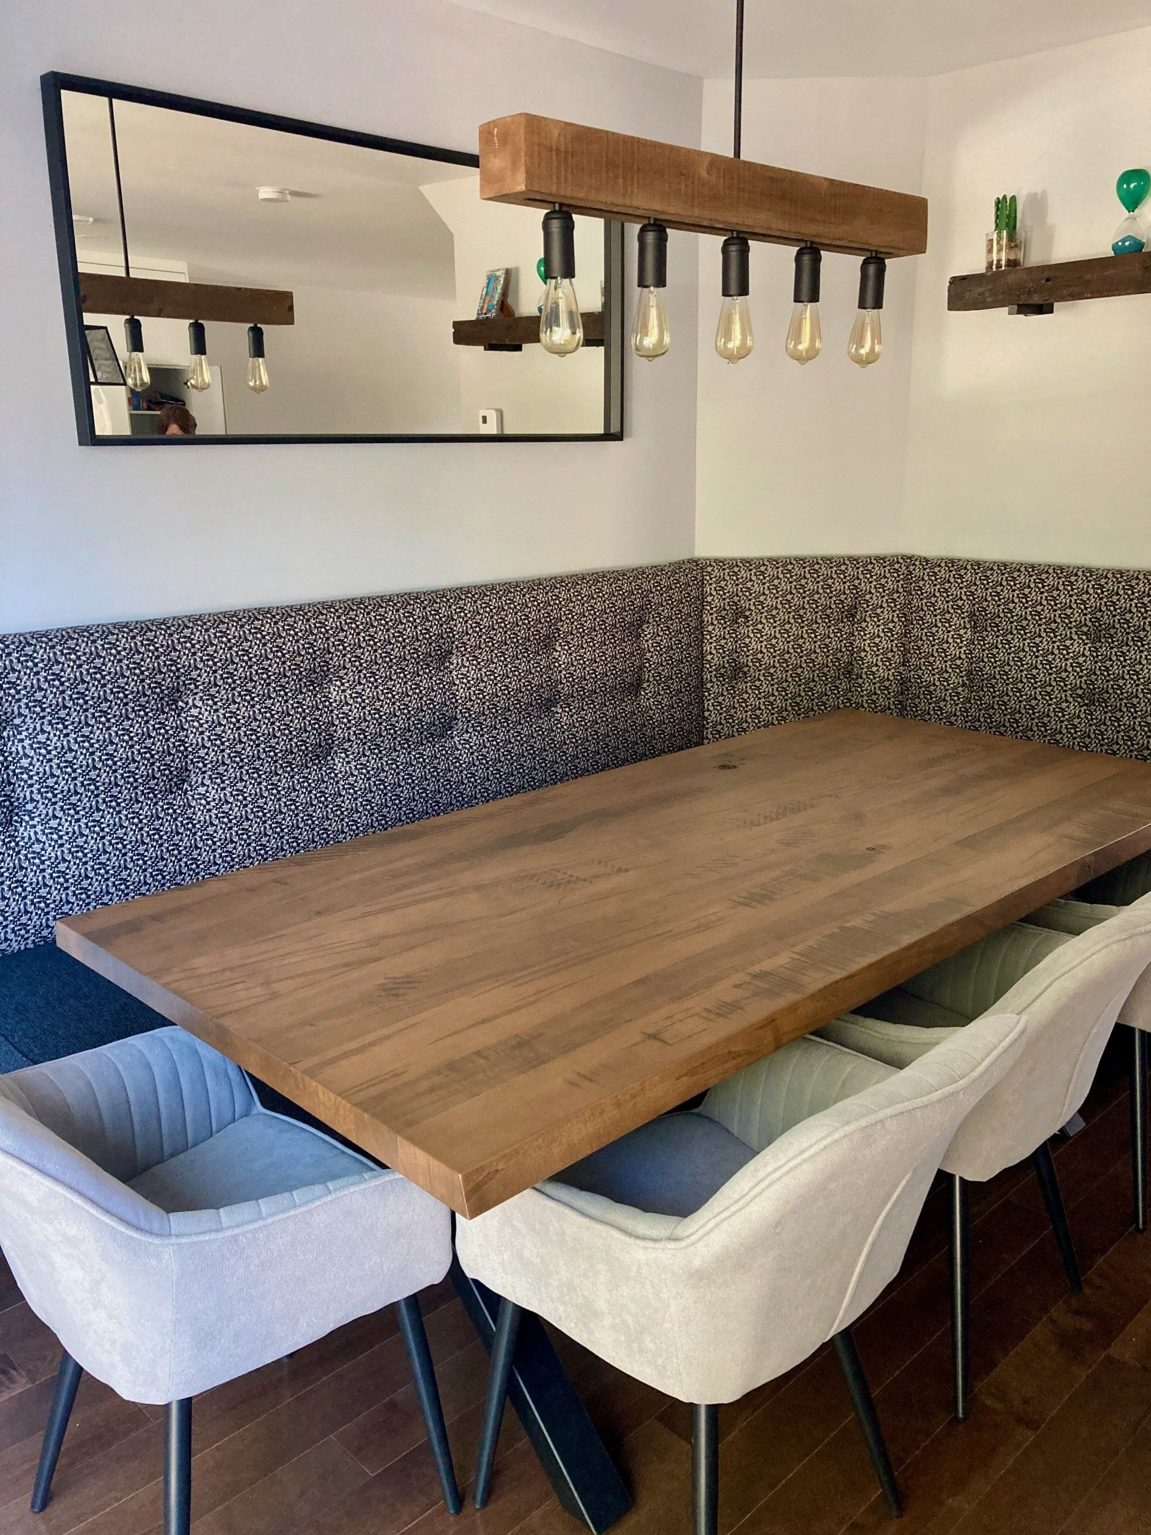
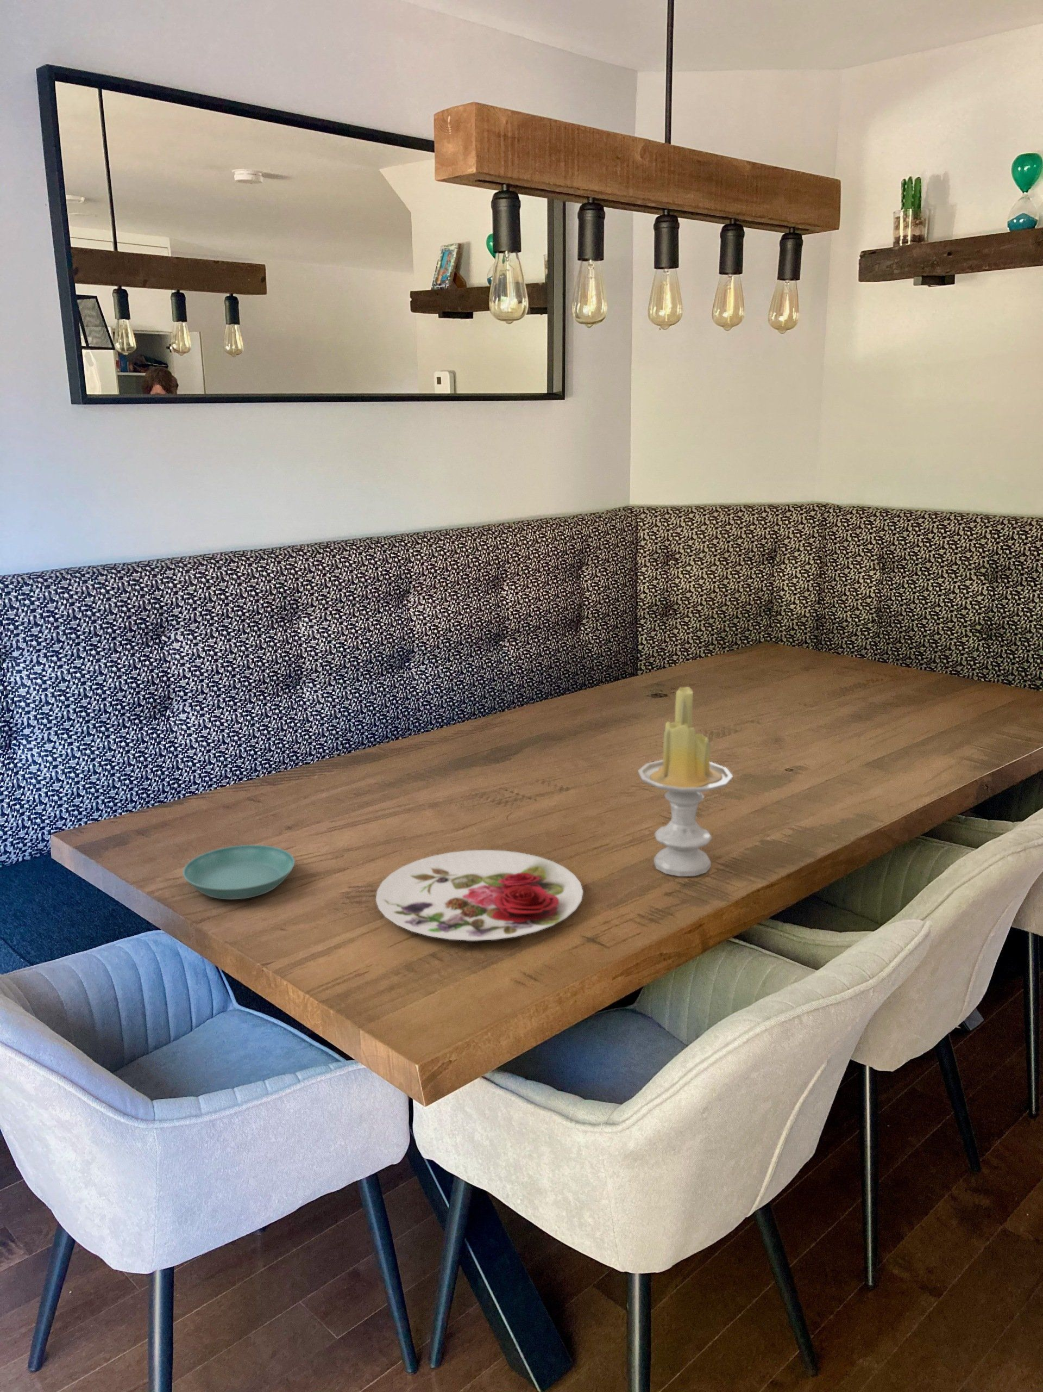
+ saucer (240, 875)
+ candle (685, 779)
+ plate (480, 890)
